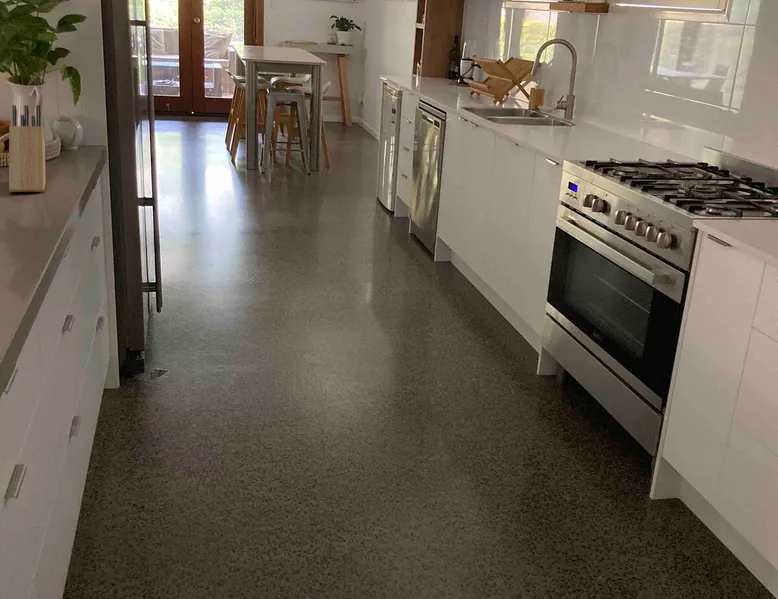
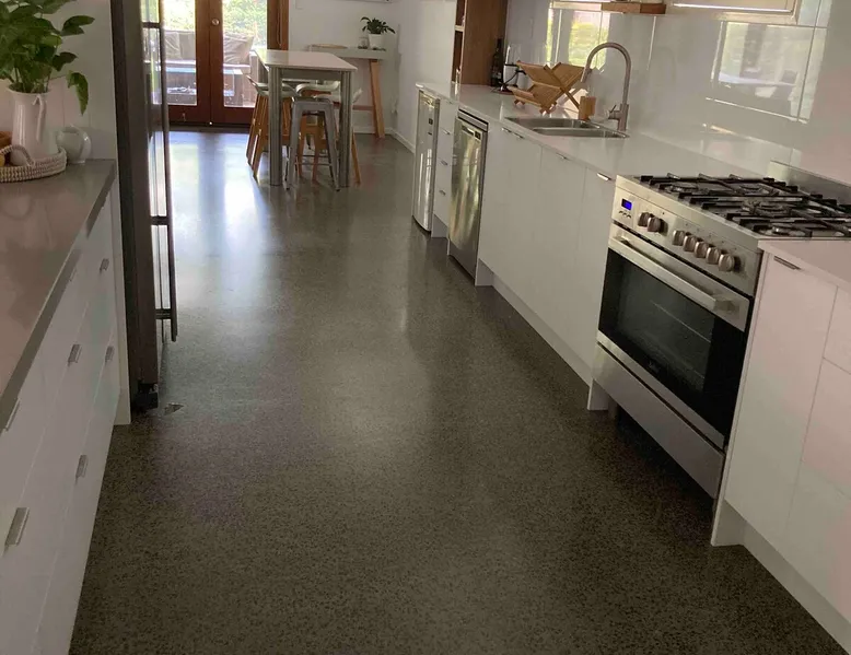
- knife block (26, 146)
